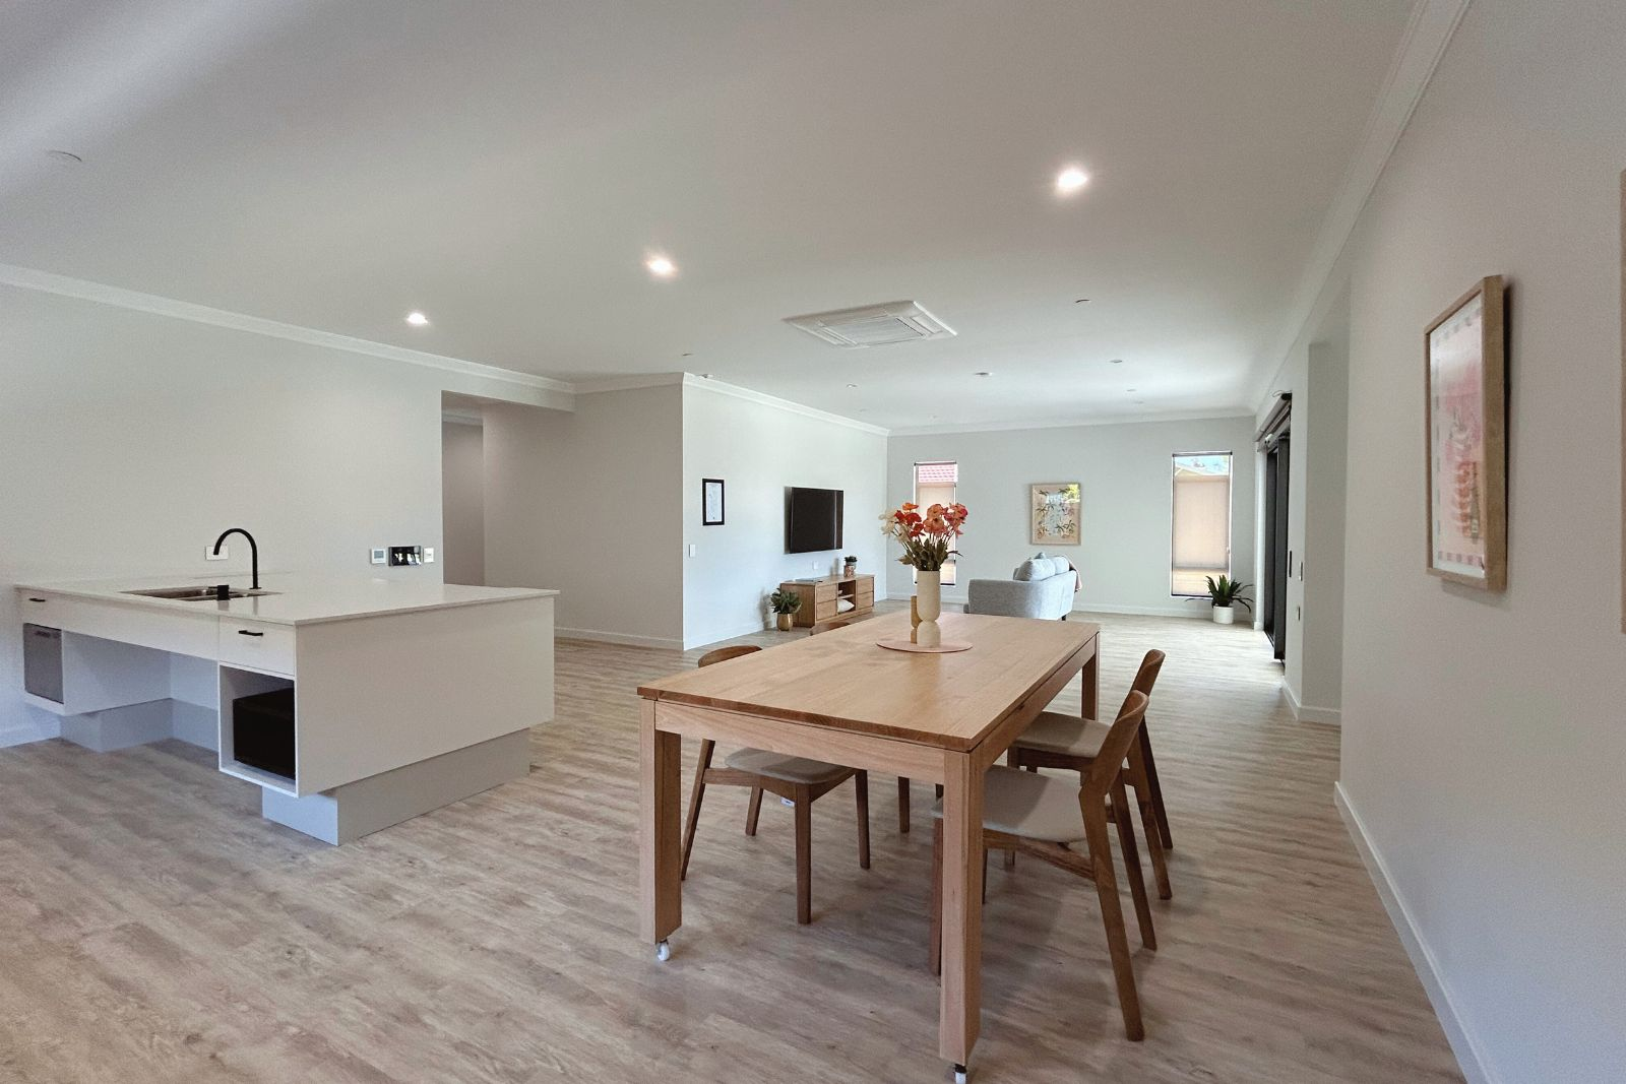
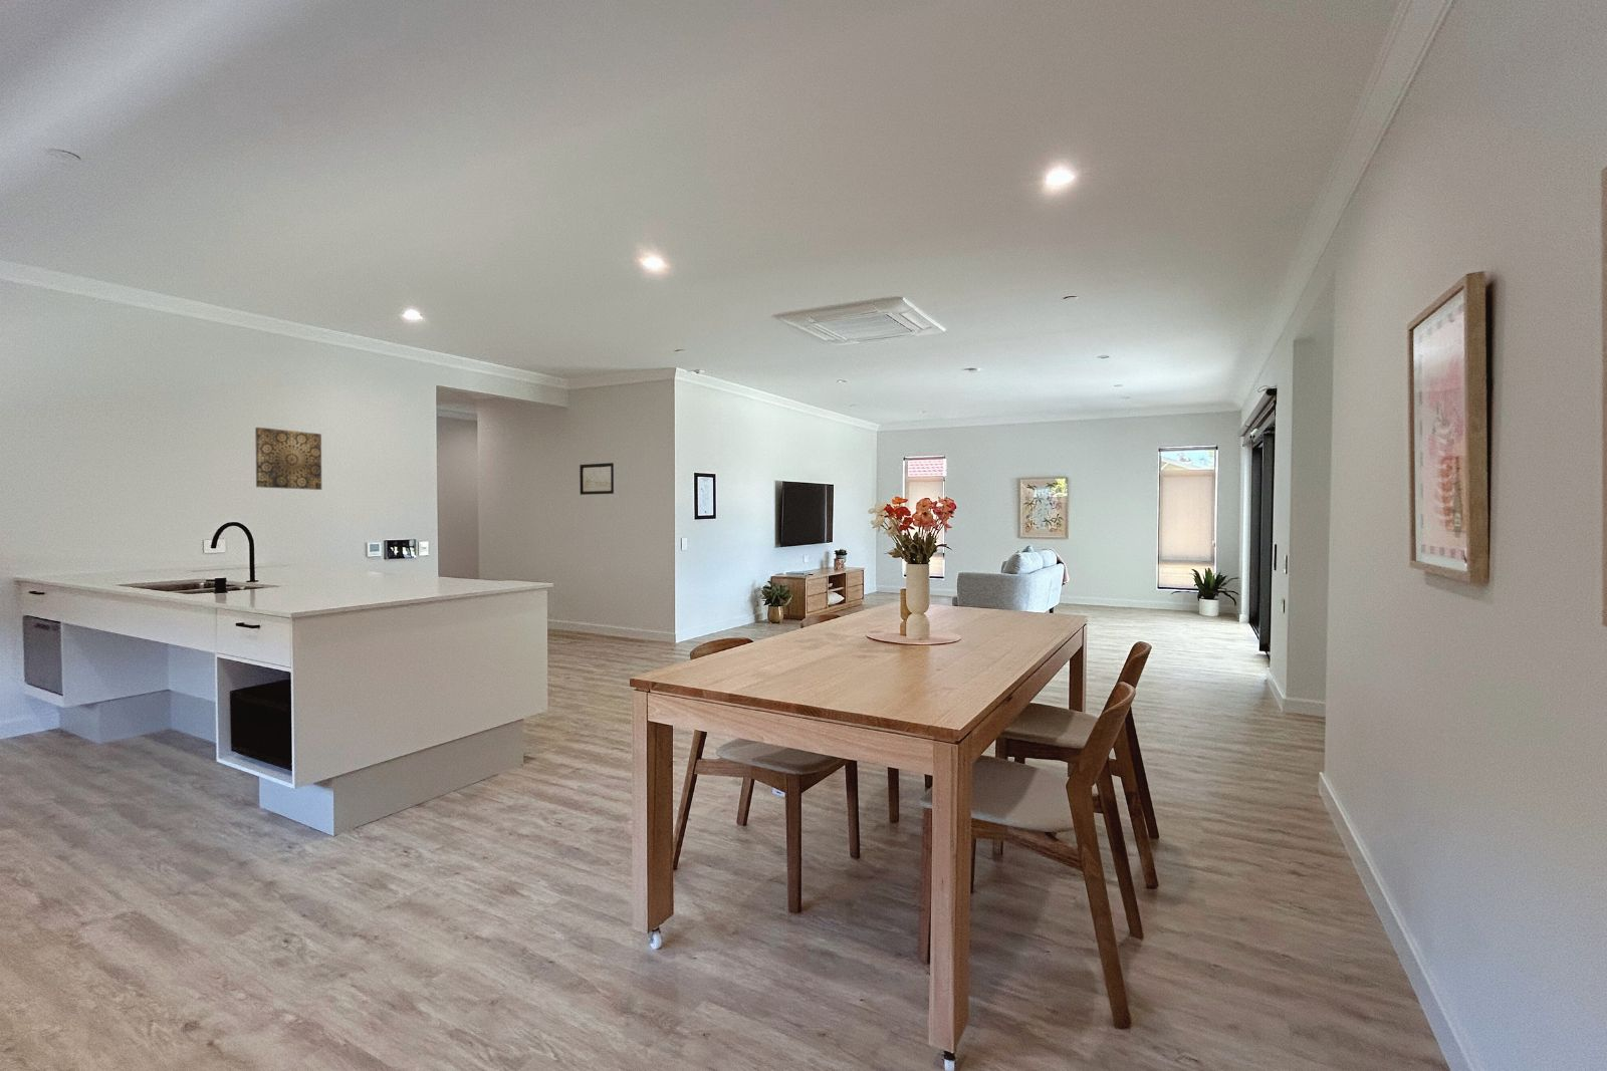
+ wall art (289, 459)
+ wall art (595, 479)
